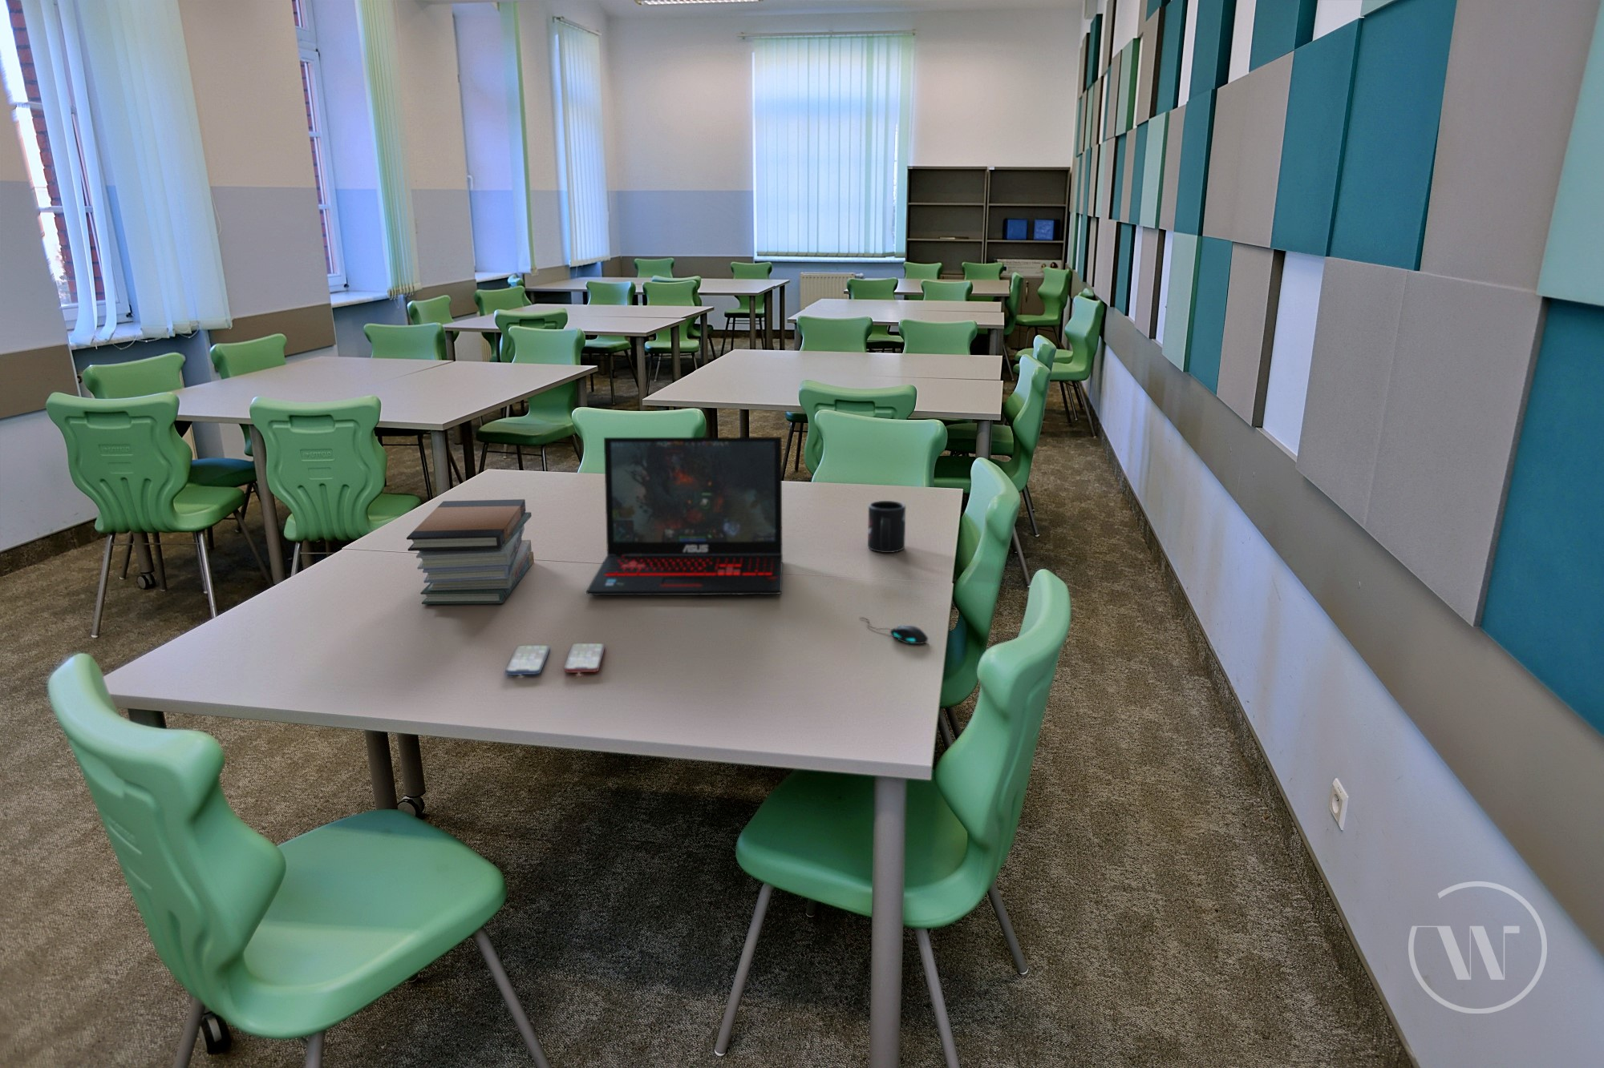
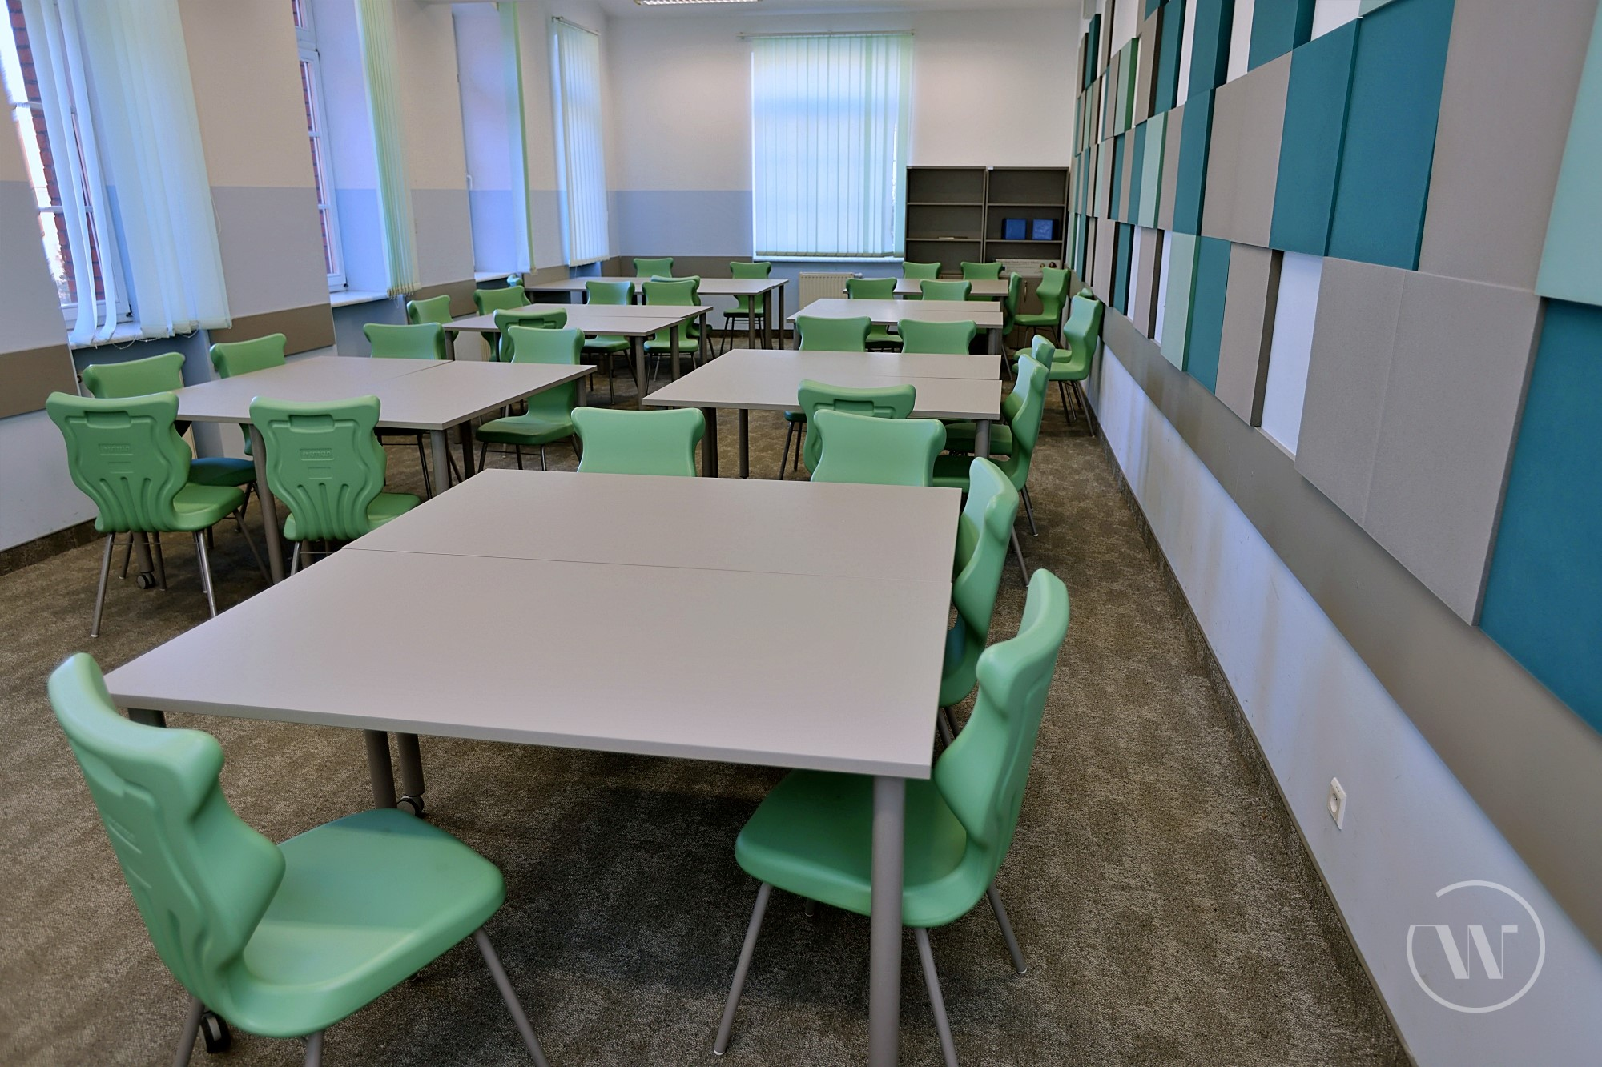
- book stack (475, 549)
- laptop (688, 514)
- mug (886, 528)
- smartphone (547, 656)
- mouse (894, 628)
